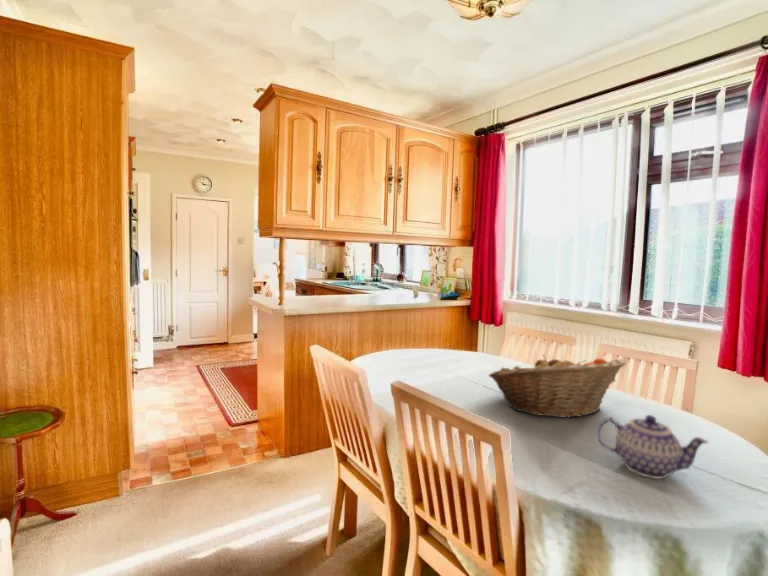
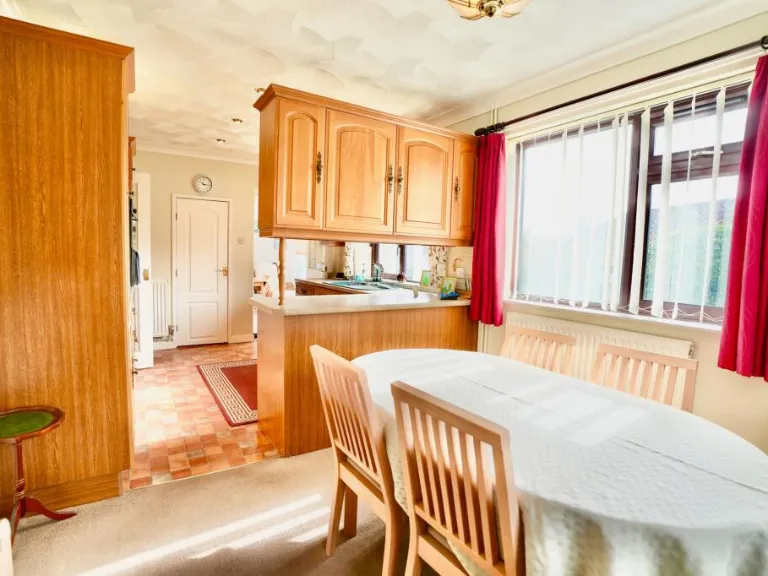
- fruit basket (556, 379)
- teapot (648, 442)
